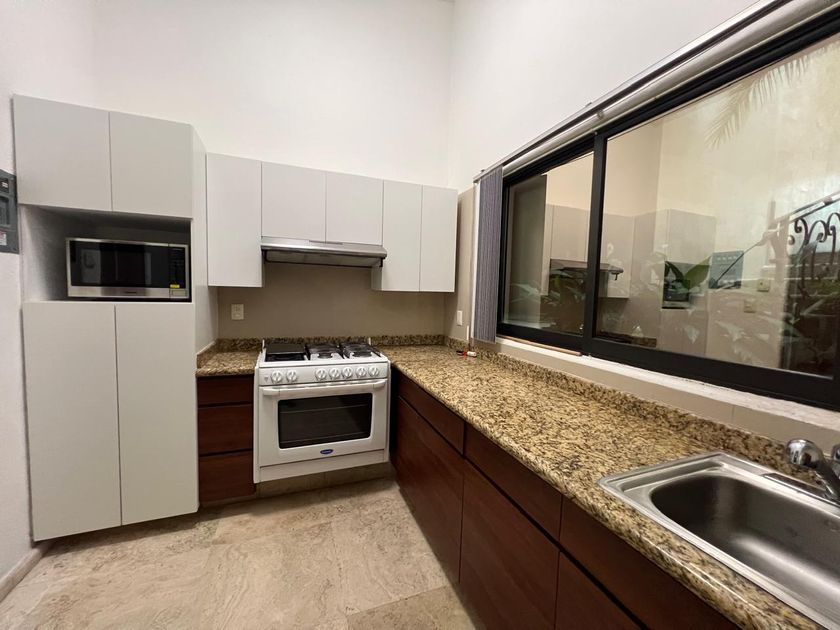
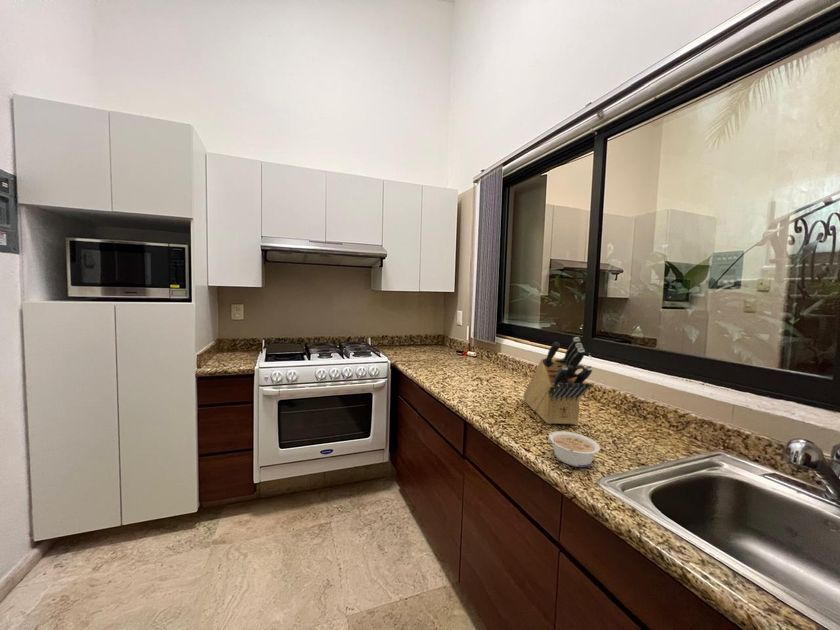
+ legume (574, 449)
+ knife block (554, 375)
